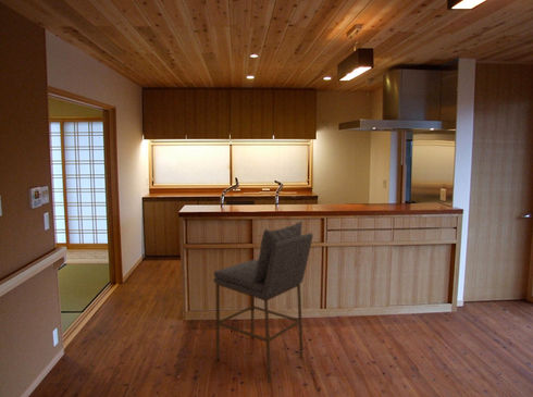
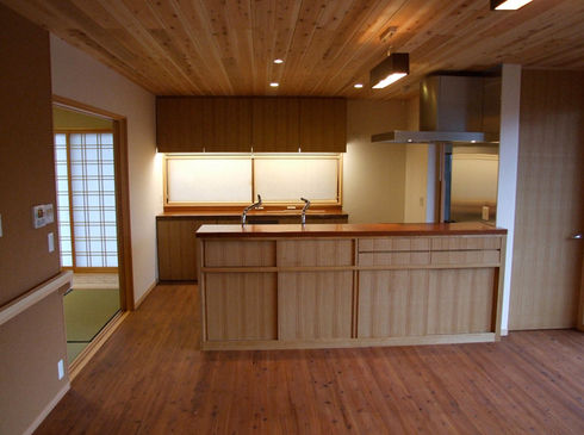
- bar stool (262, 291)
